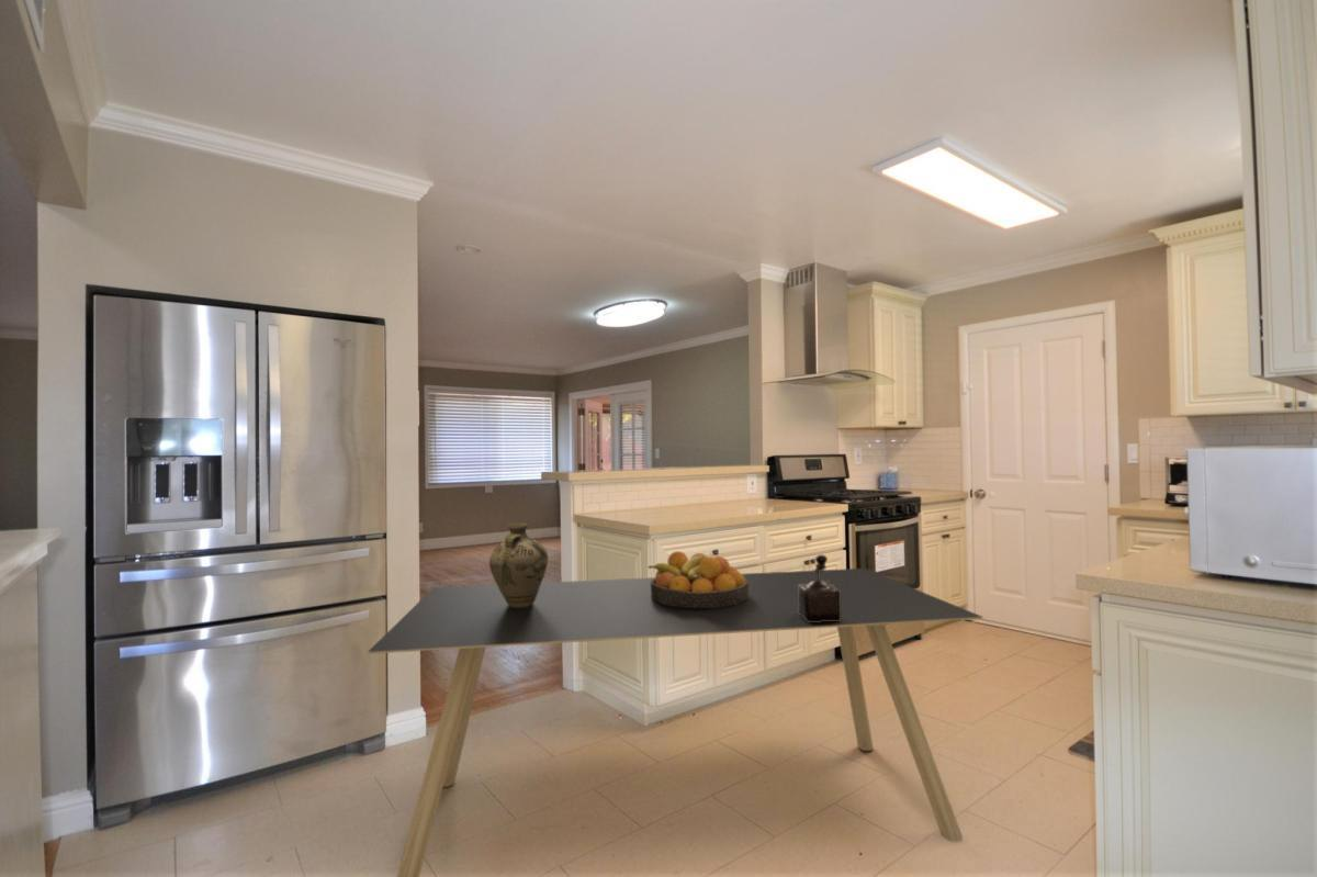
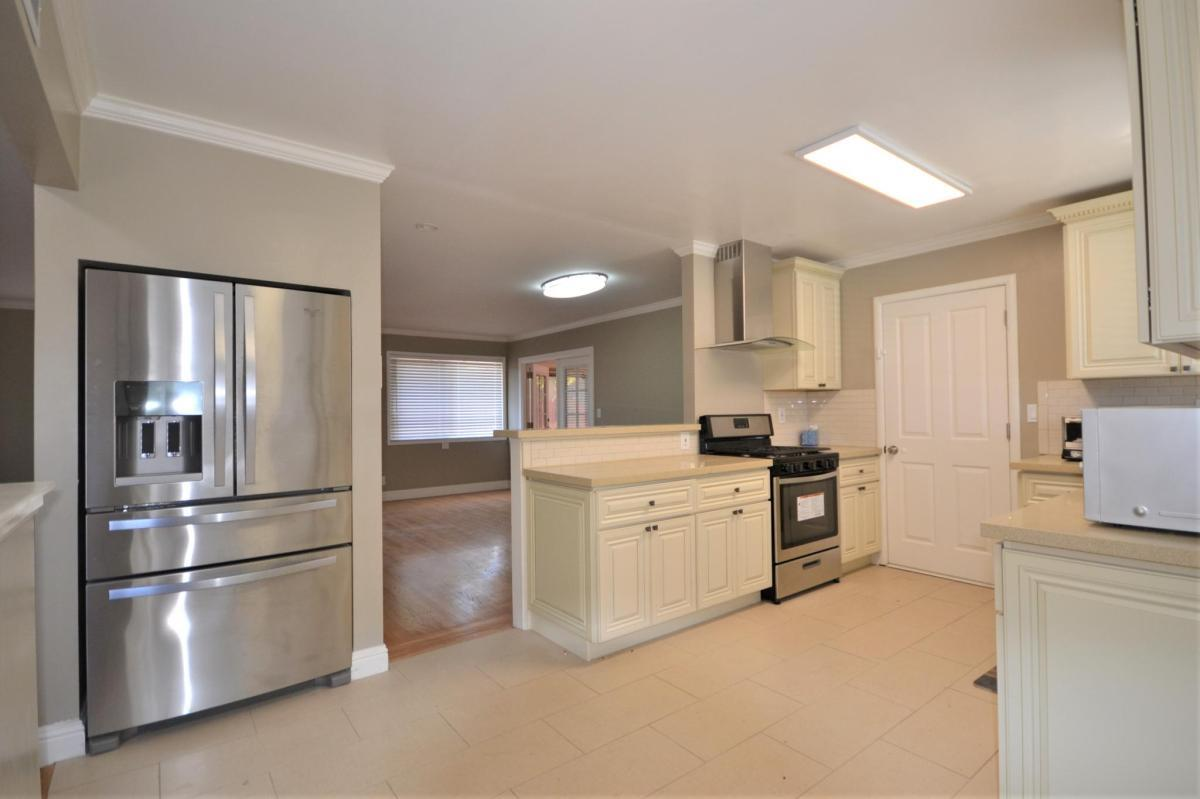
- jug (518, 564)
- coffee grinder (817, 585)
- fruit bowl (699, 574)
- dining table (675, 636)
